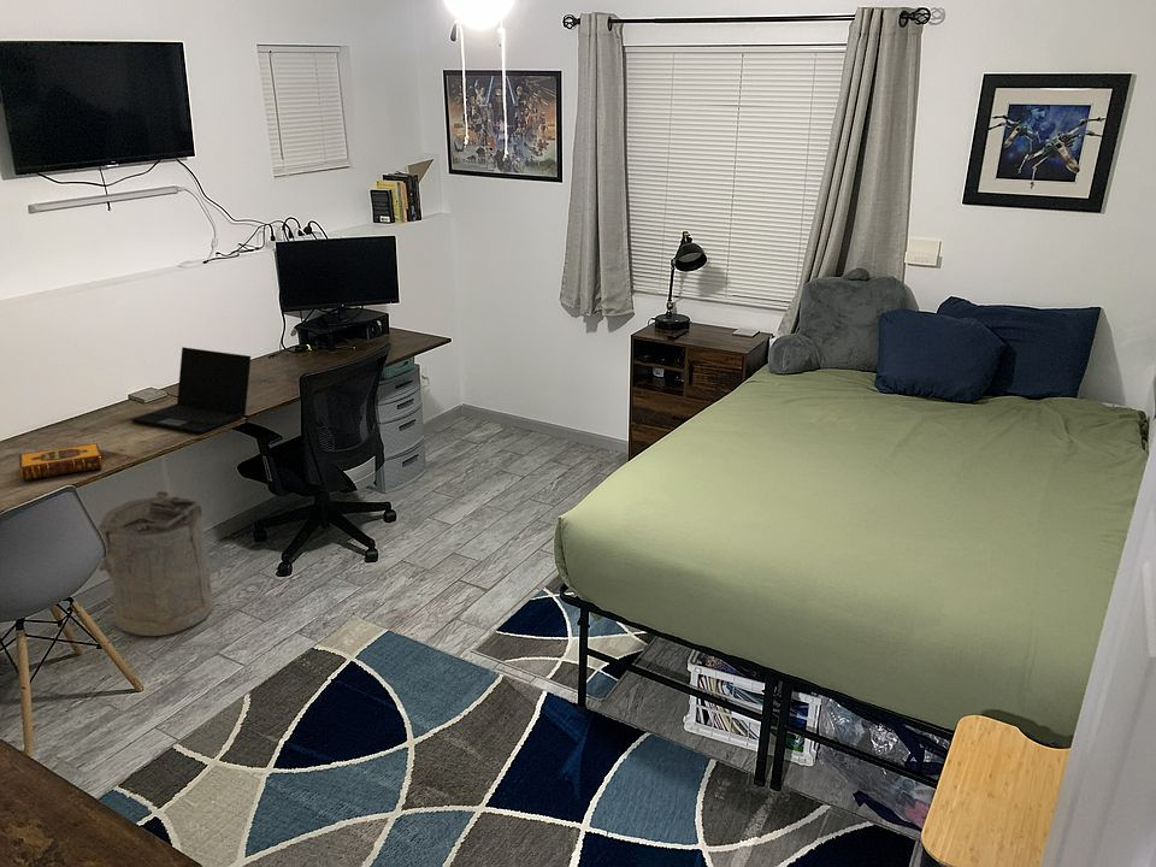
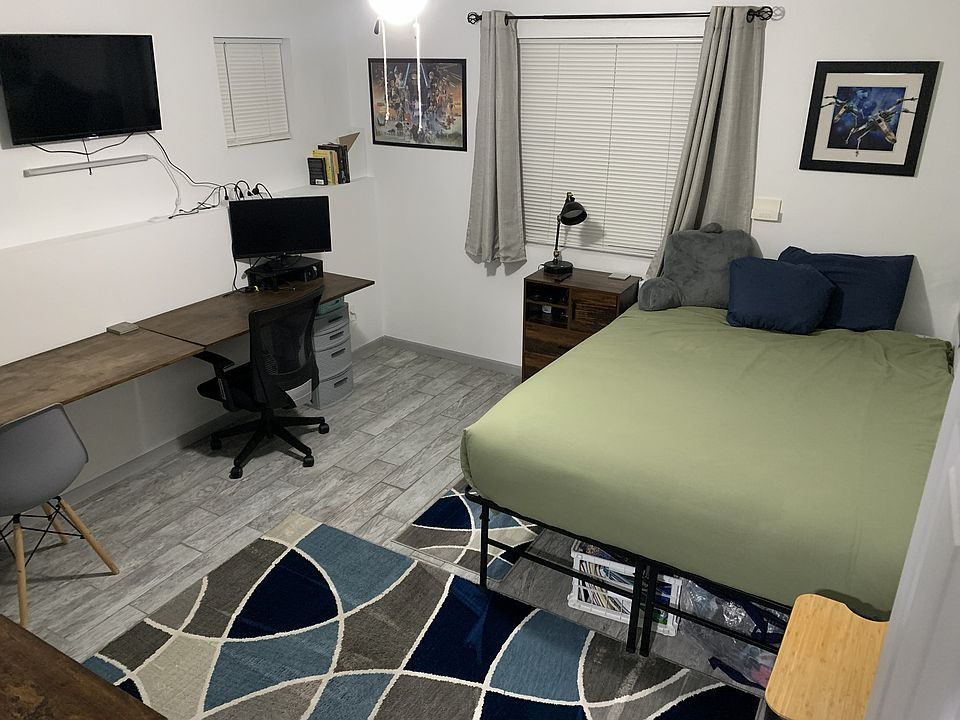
- hardback book (60, 461)
- laundry hamper (153, 560)
- laptop (191, 388)
